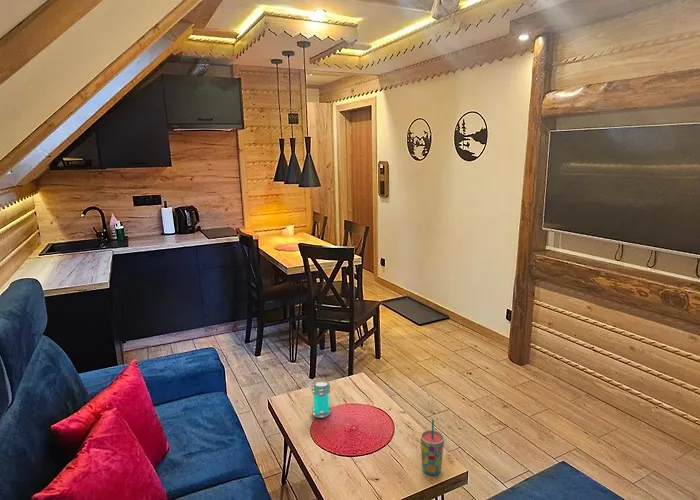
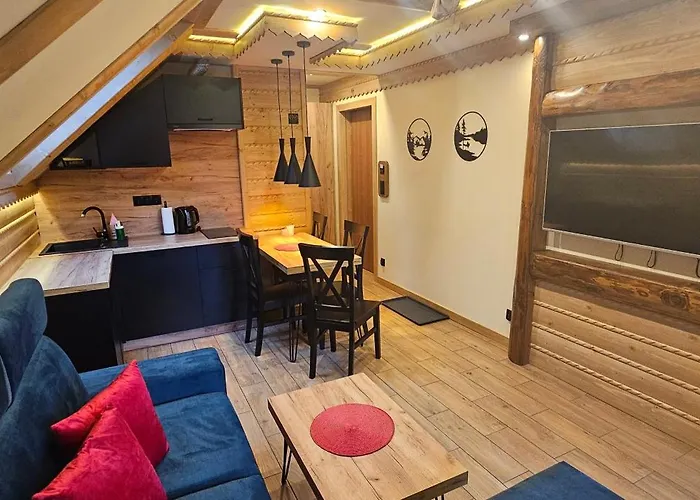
- jar (321, 397)
- cup (432, 445)
